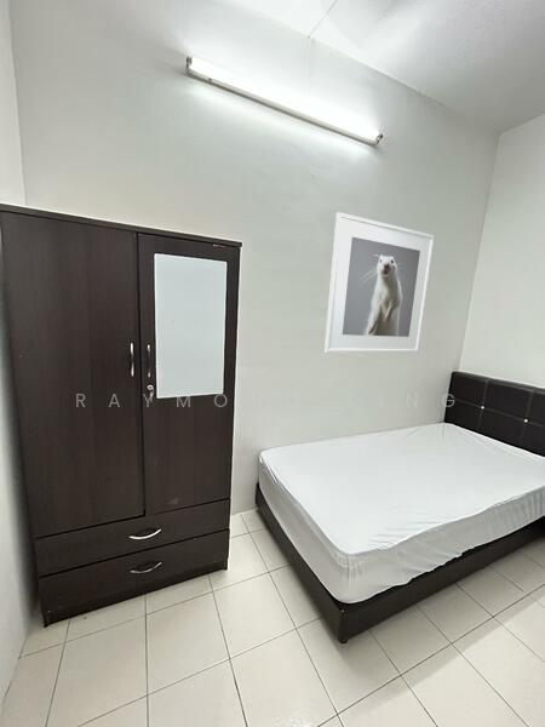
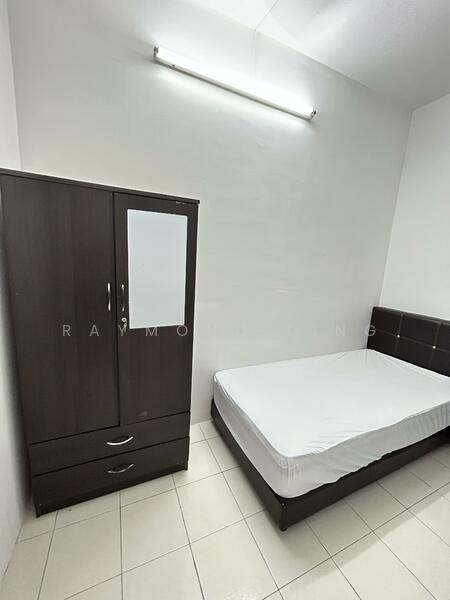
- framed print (382, 291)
